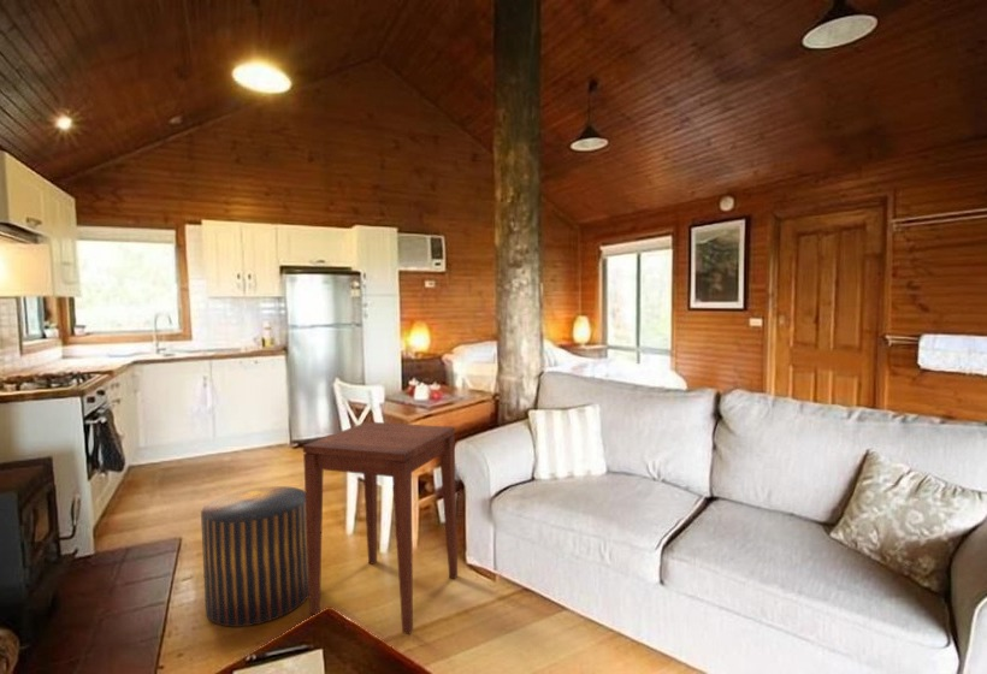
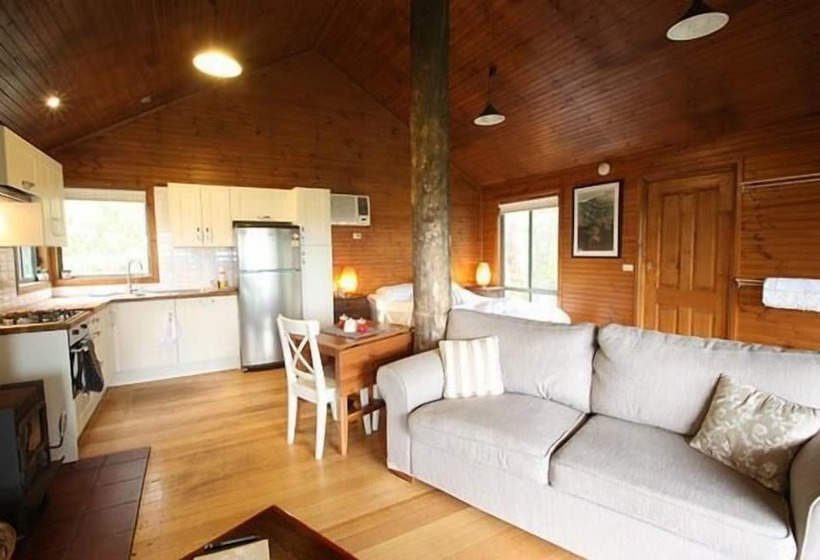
- stool (258, 550)
- side table (395, 515)
